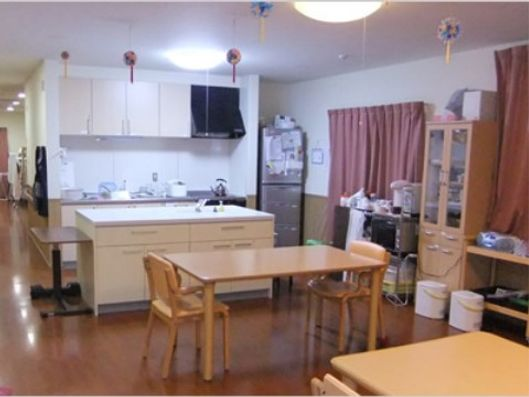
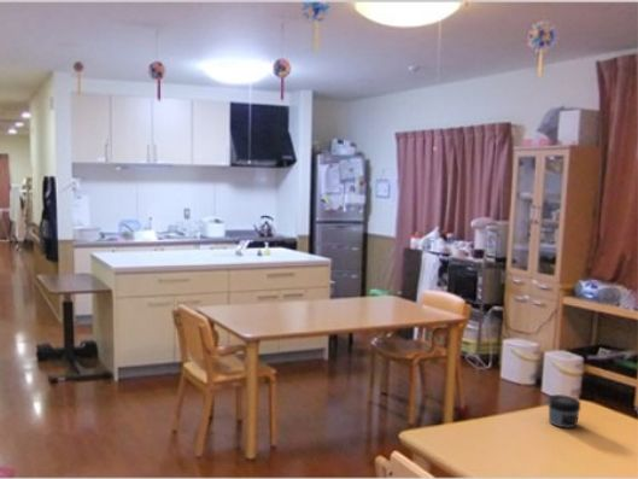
+ jar (563, 411)
